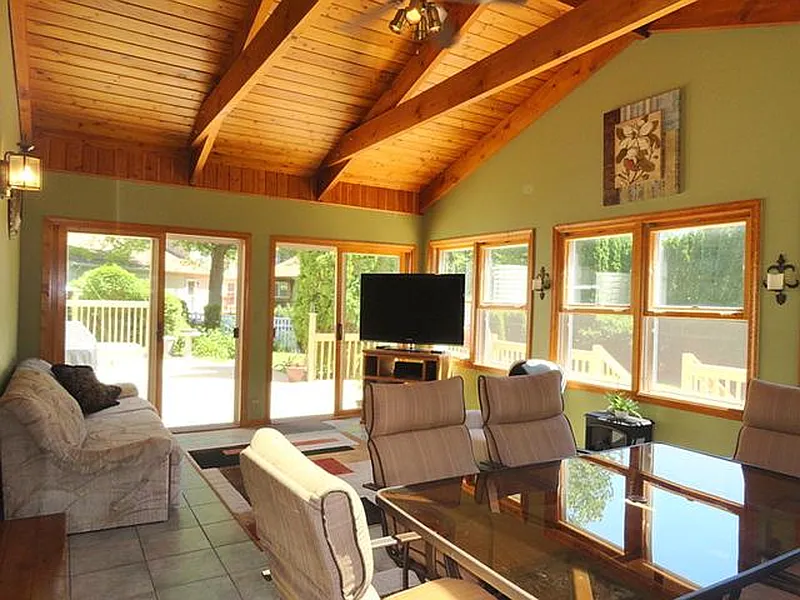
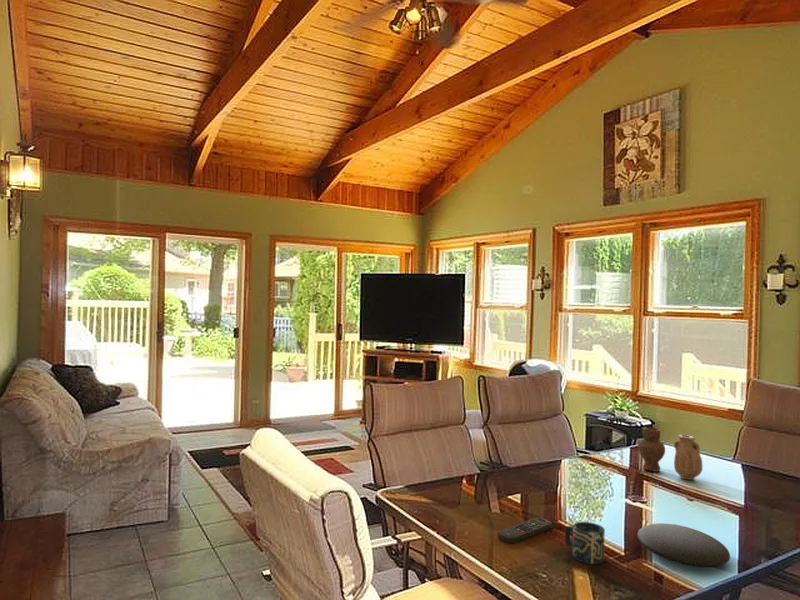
+ cup (583, 540)
+ plate (681, 543)
+ vase (664, 452)
+ remote control (525, 529)
